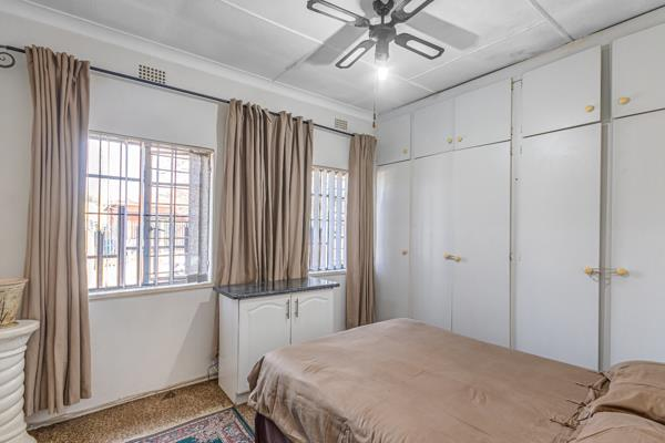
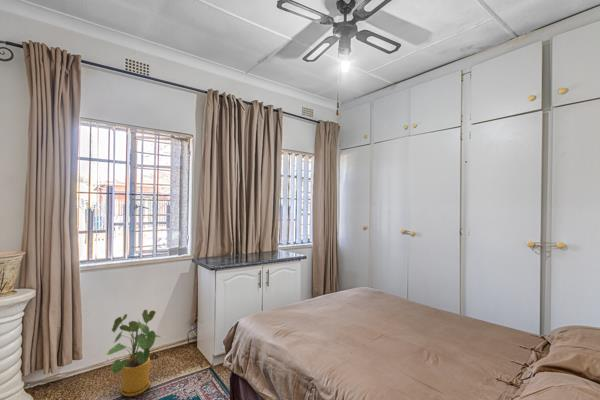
+ house plant (133, 354)
